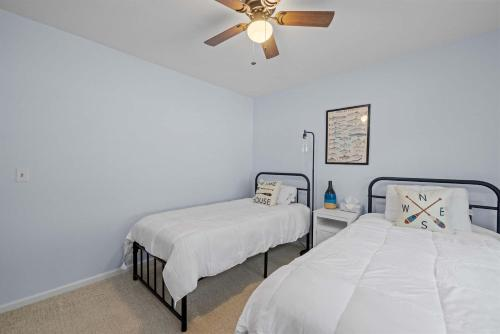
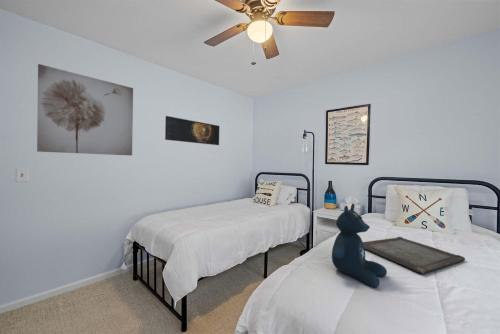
+ serving tray (408, 251)
+ wall art (91, 115)
+ stuffed bear (358, 240)
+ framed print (195, 132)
